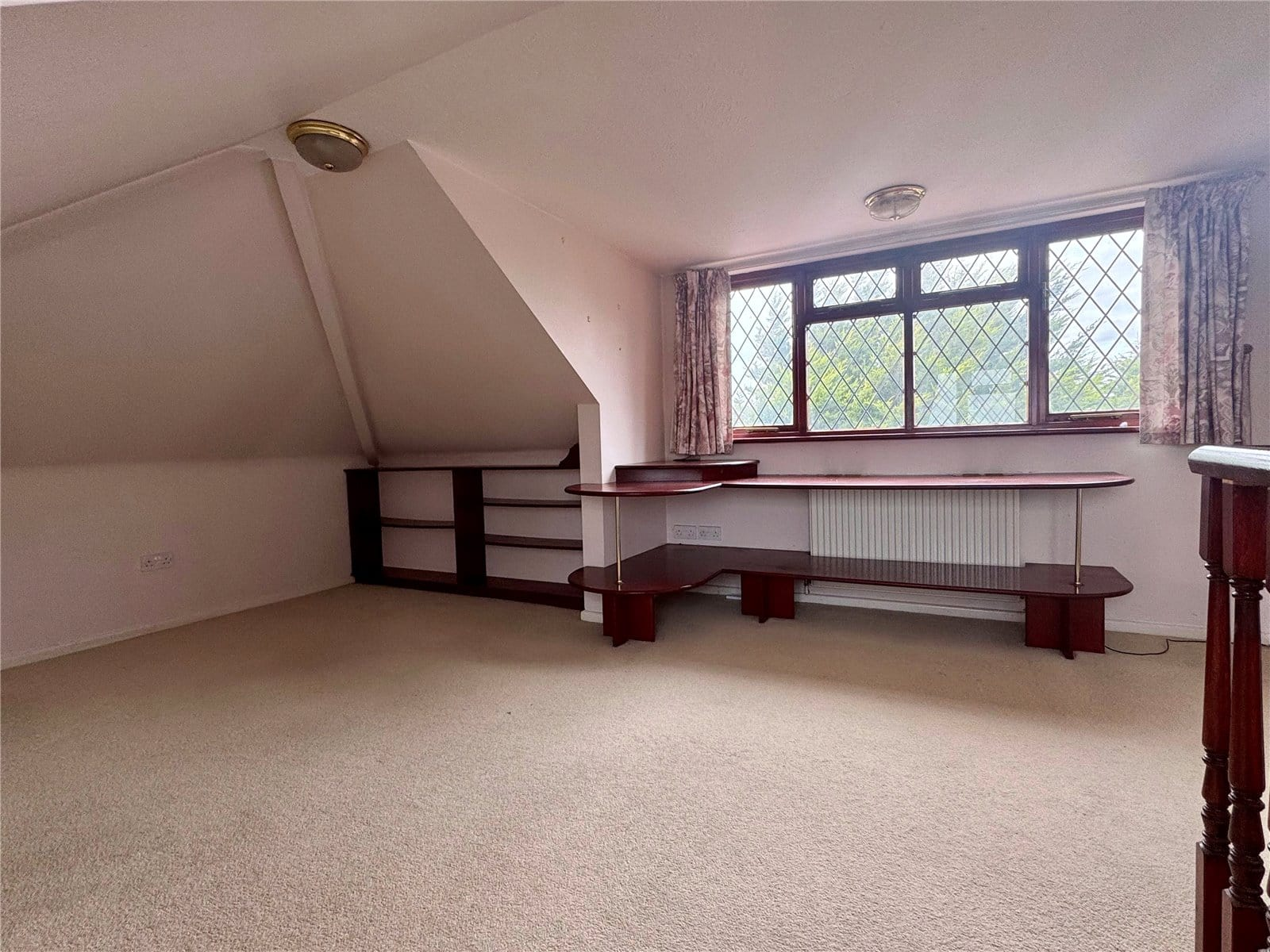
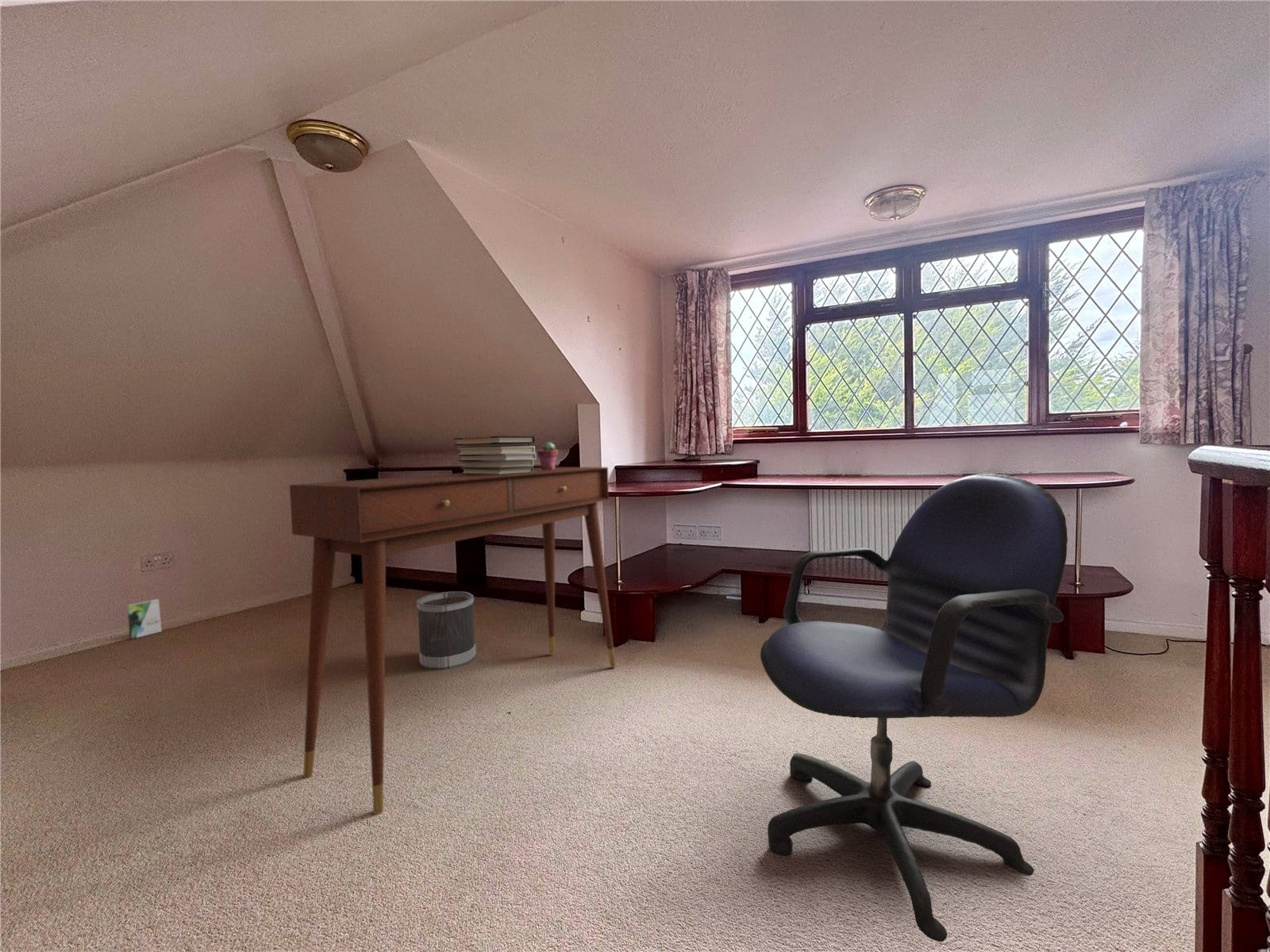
+ box (144, 618)
+ wastebasket (446, 628)
+ desk (474, 537)
+ potted succulent (548, 455)
+ office chair (895, 656)
+ book stack (495, 455)
